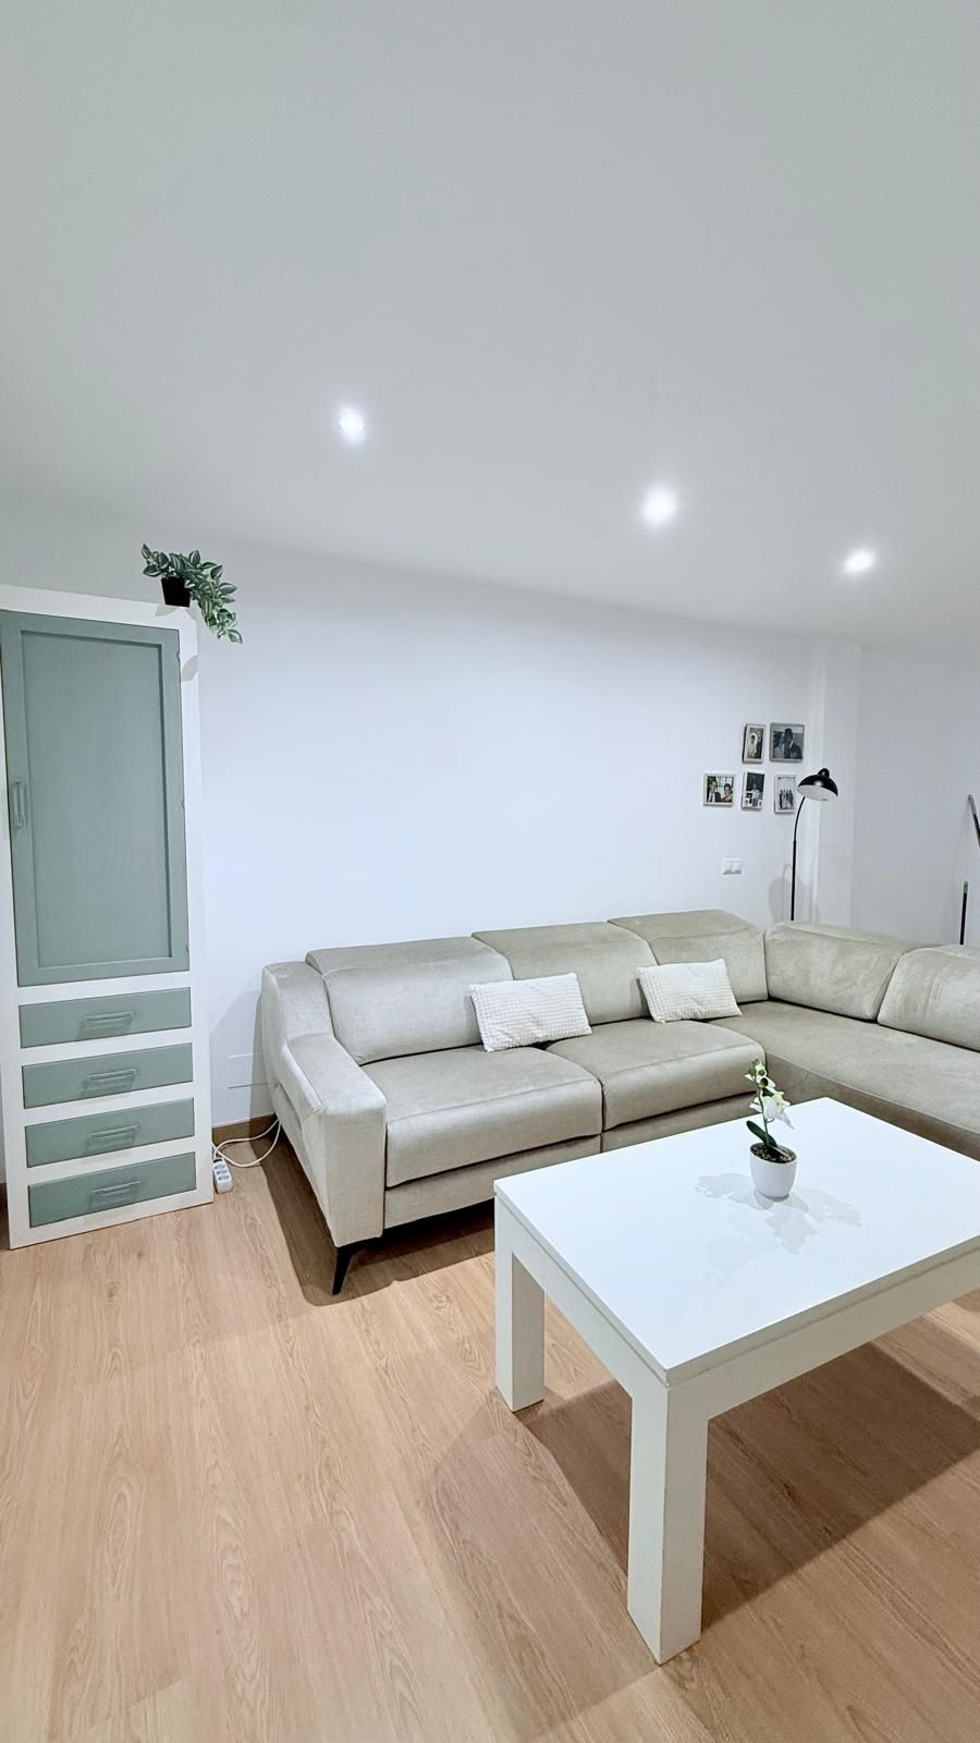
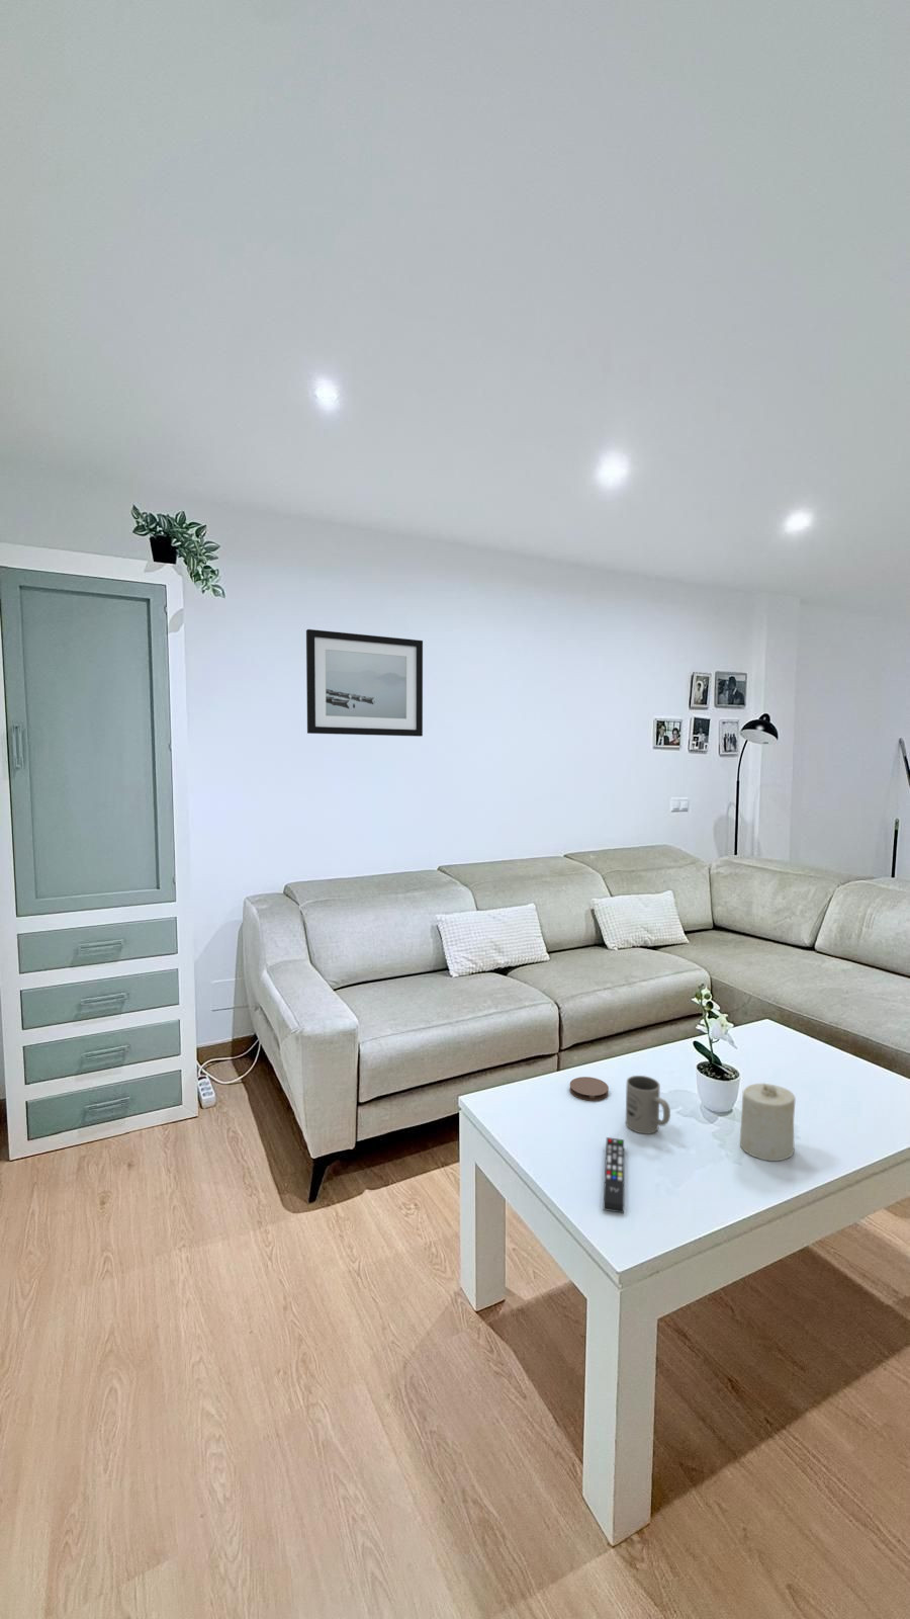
+ remote control (613, 1172)
+ mug (649, 1108)
+ wall art (366, 685)
+ candle (768, 1115)
+ coaster (589, 1087)
